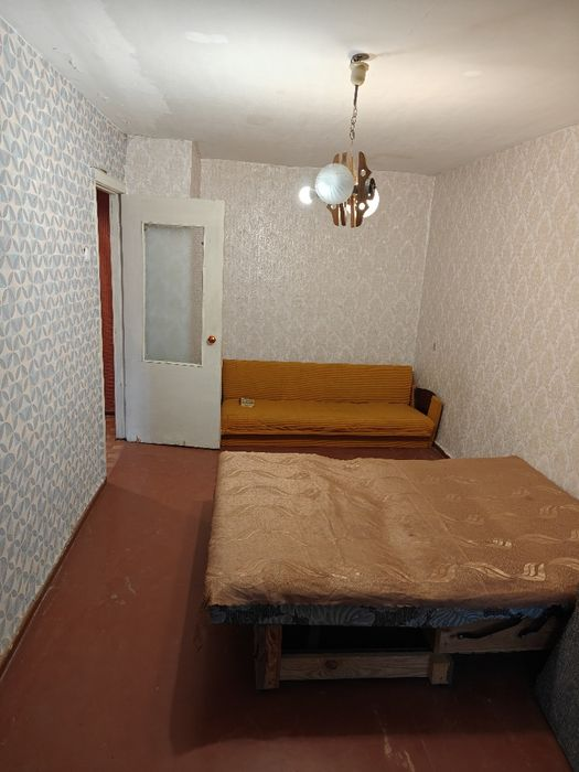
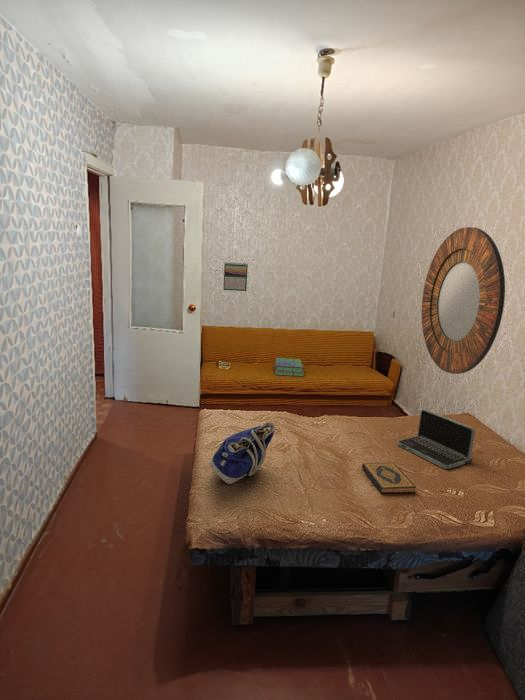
+ tote bag (241, 451)
+ calendar (235, 276)
+ stack of books (288, 366)
+ laptop (434, 435)
+ home mirror (456, 301)
+ hardback book (387, 477)
